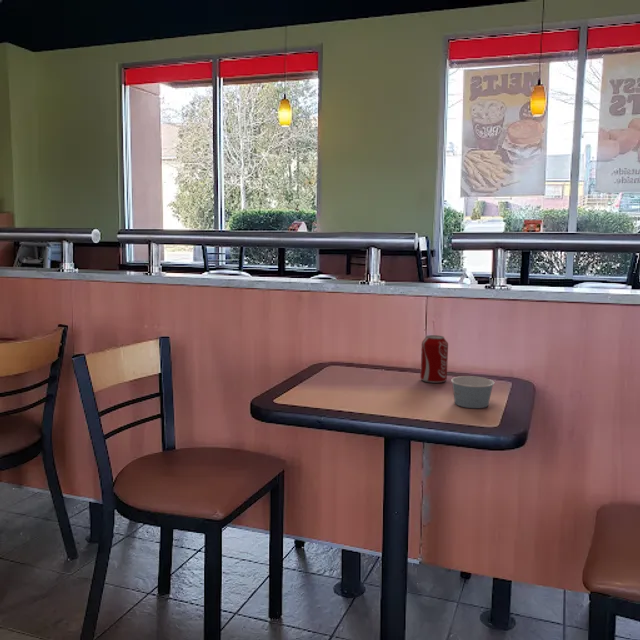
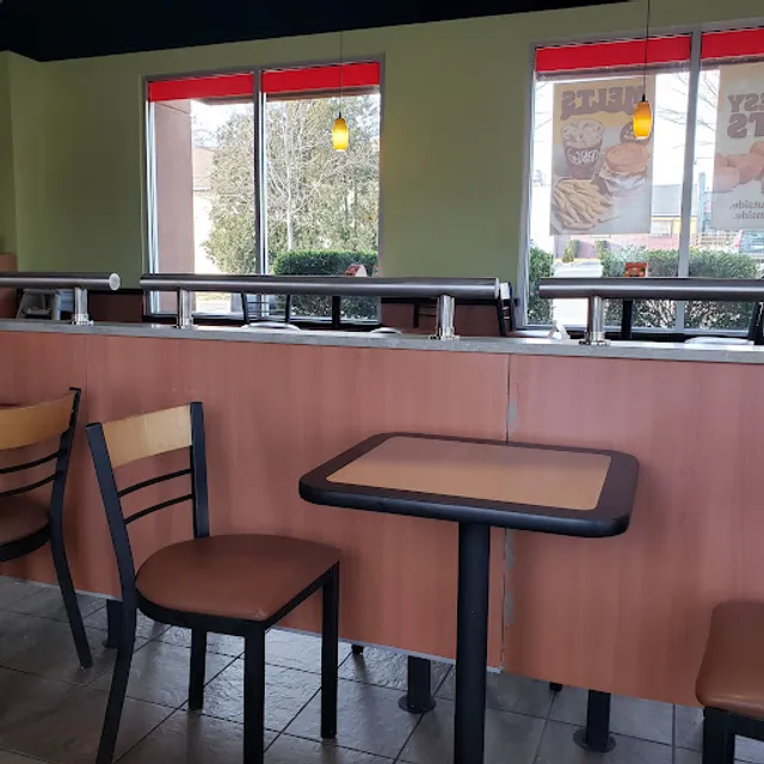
- paper cup (472, 392)
- beverage can (434, 358)
